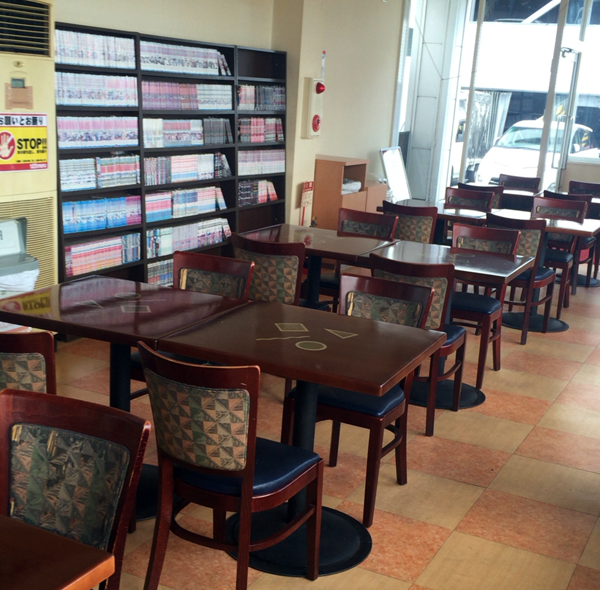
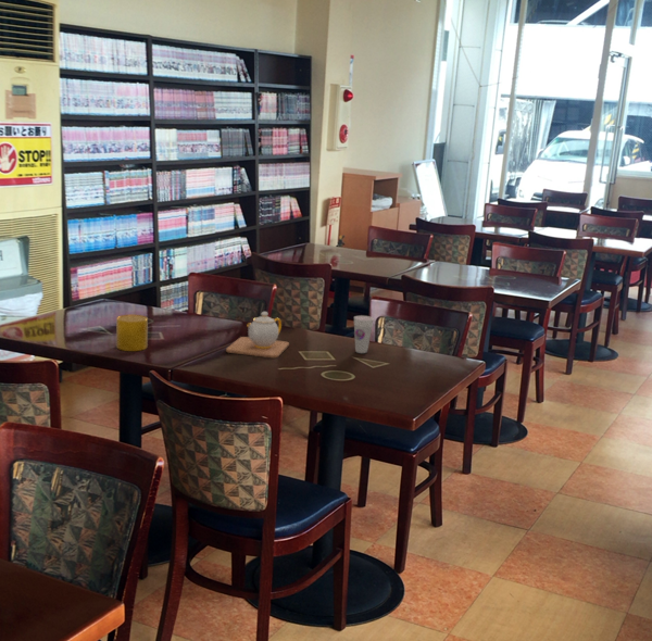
+ cup (362, 335)
+ teapot (259, 329)
+ cup (131, 332)
